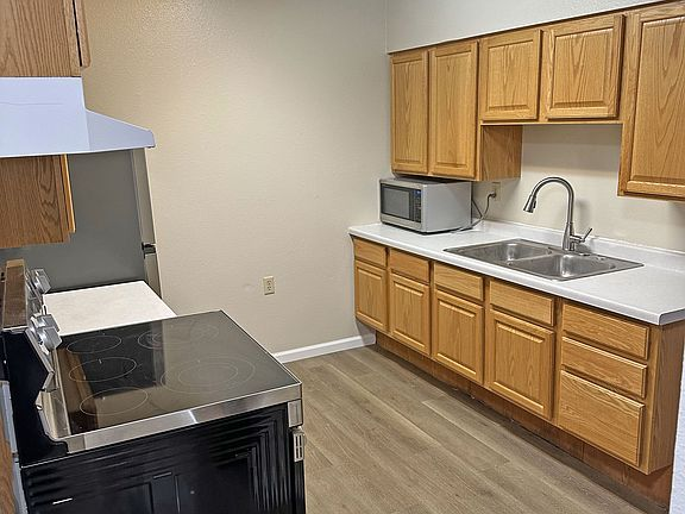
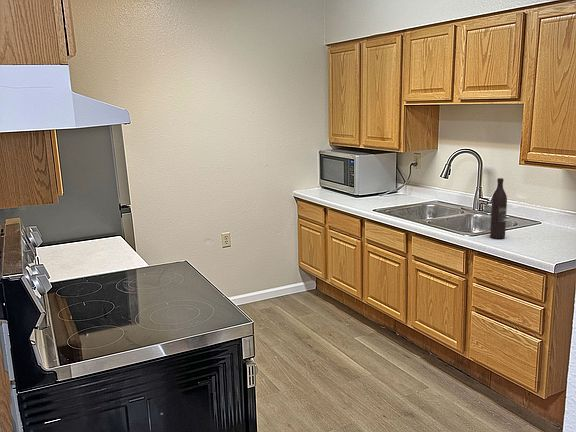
+ wine bottle (498, 208)
